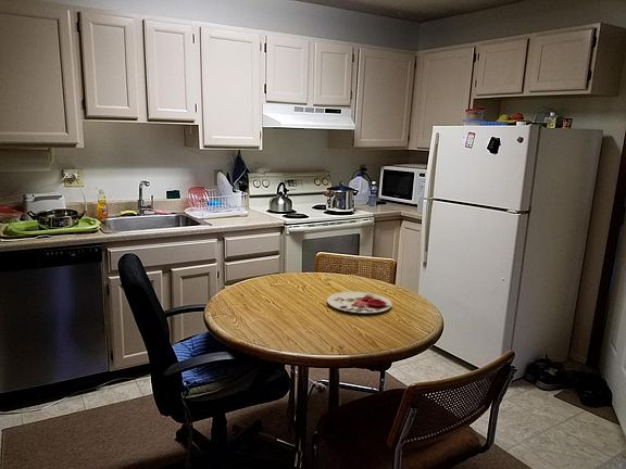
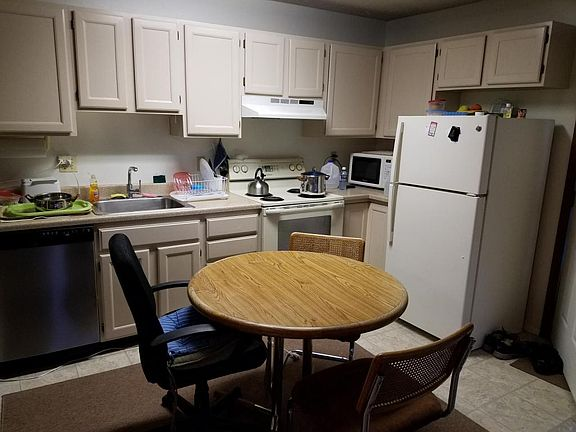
- plate (359, 301)
